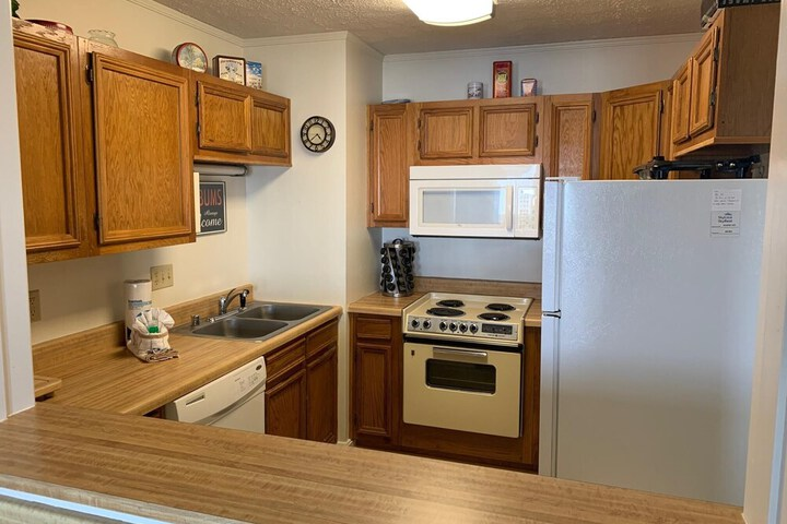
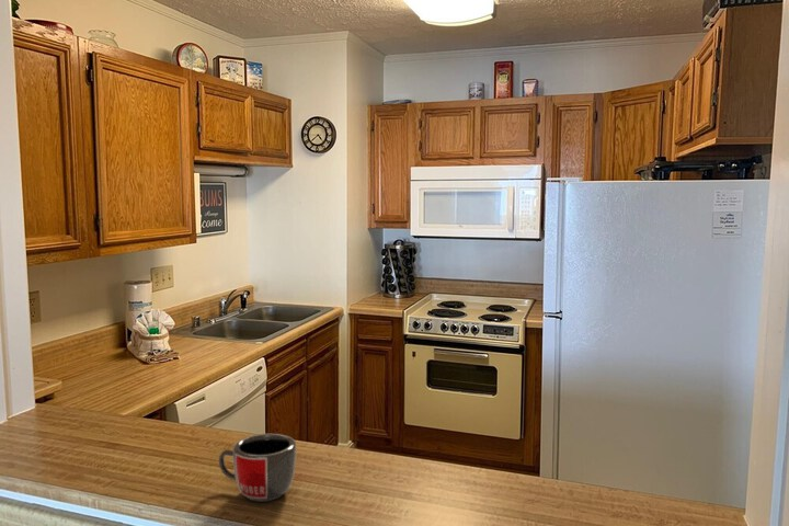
+ mug (255, 467)
